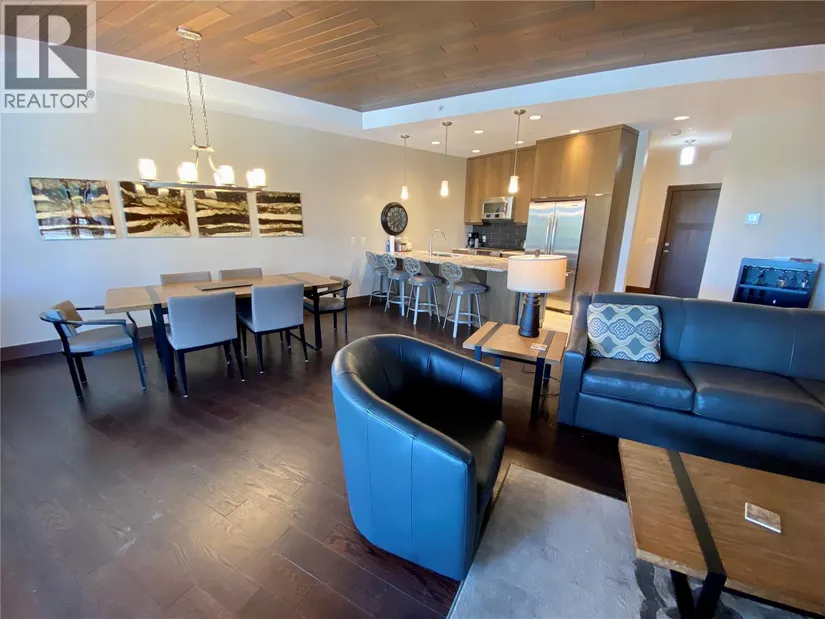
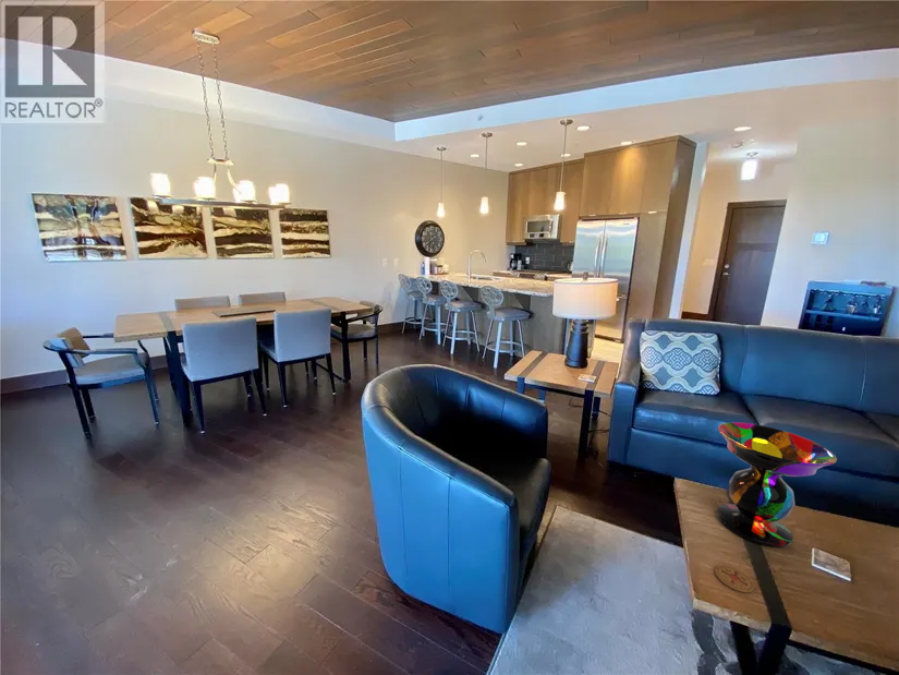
+ decorative bowl (762, 484)
+ coaster (733, 578)
